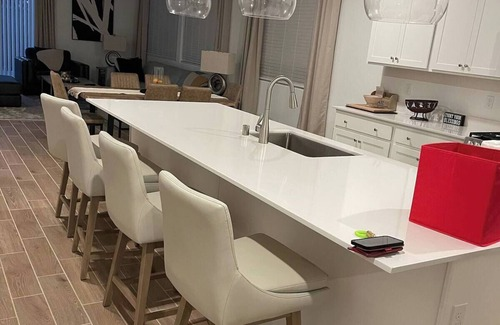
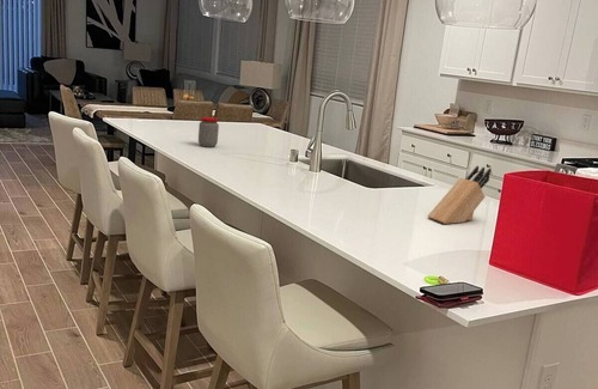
+ knife block (462, 193)
+ jar (208, 132)
